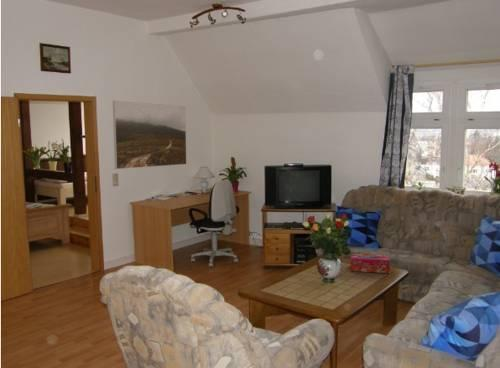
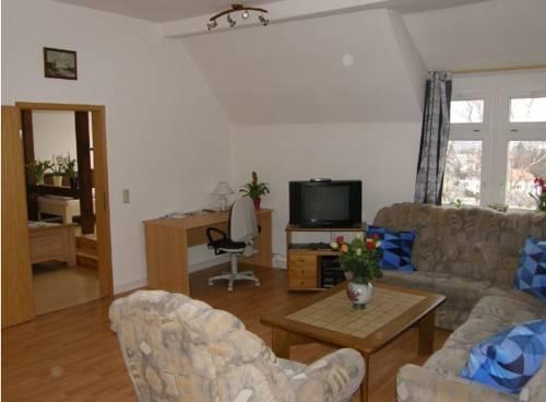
- tissue box (369, 263)
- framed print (152, 135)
